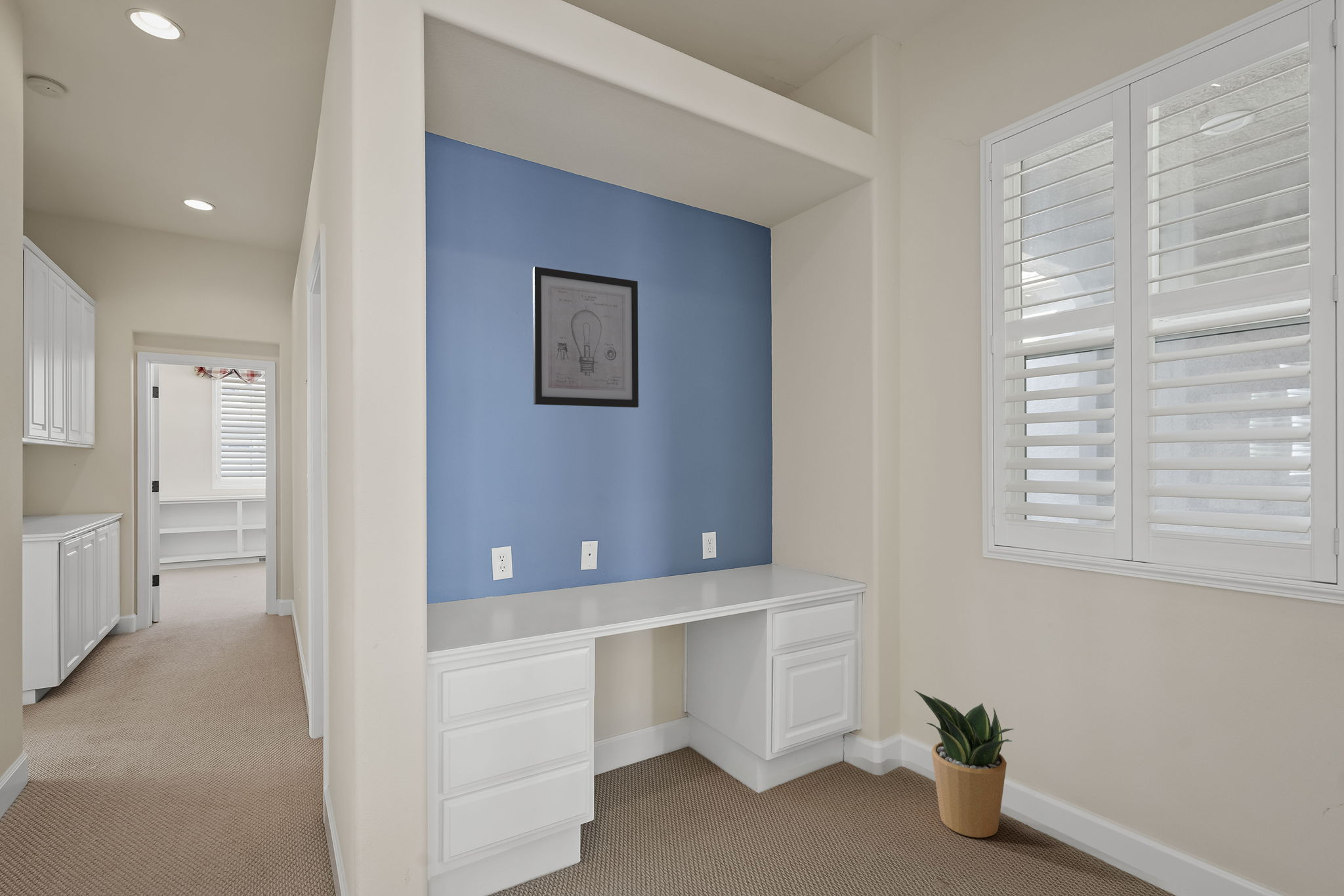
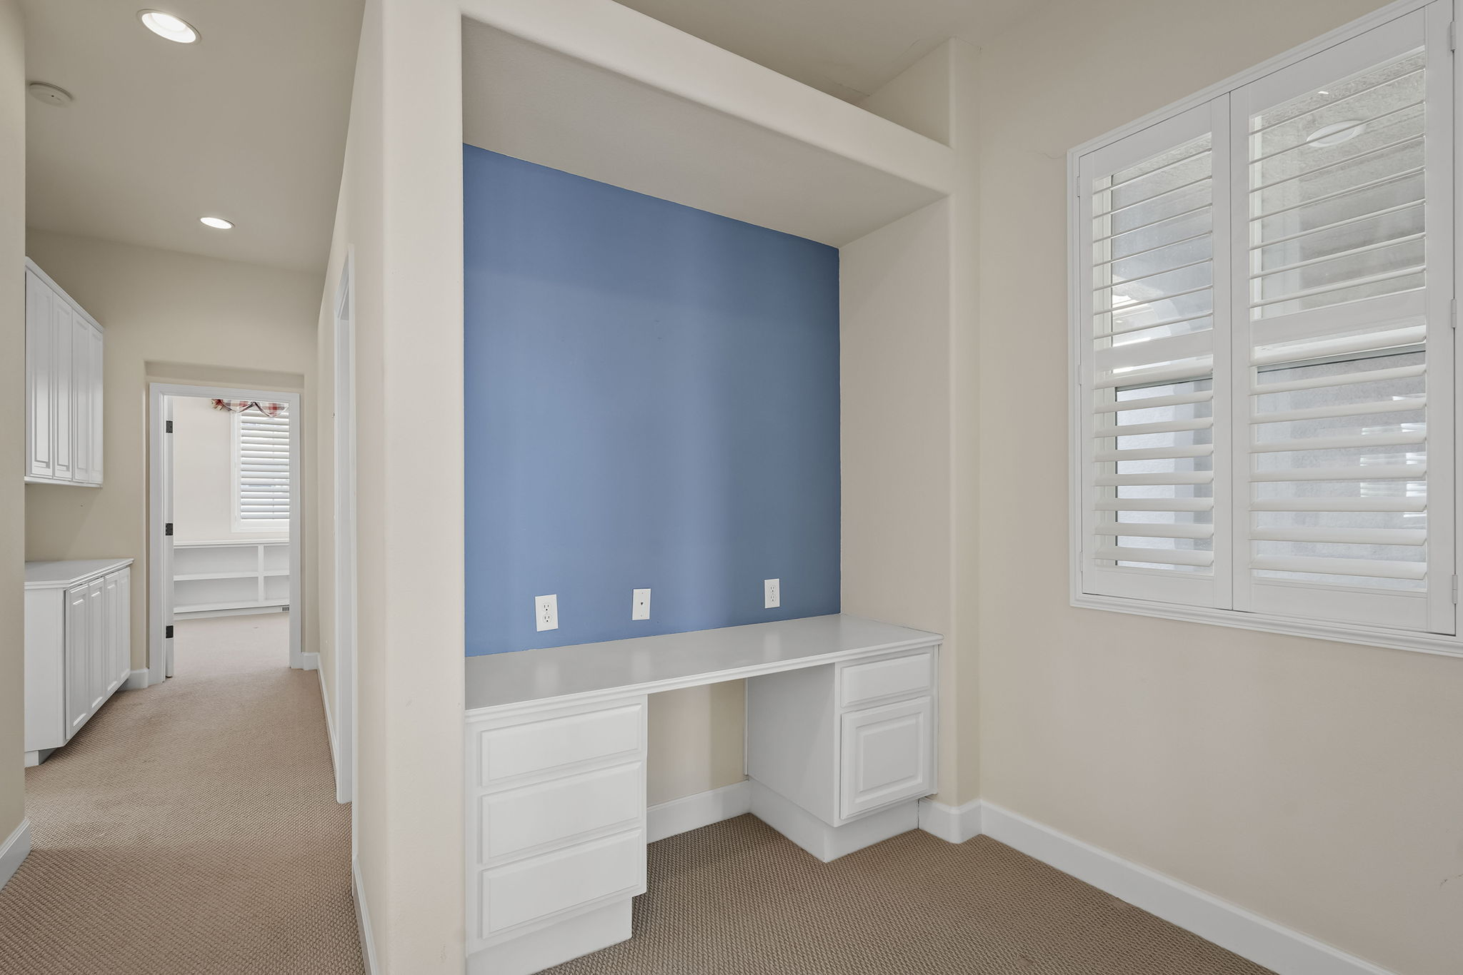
- potted plant (965, 766)
- wall art (587, 340)
